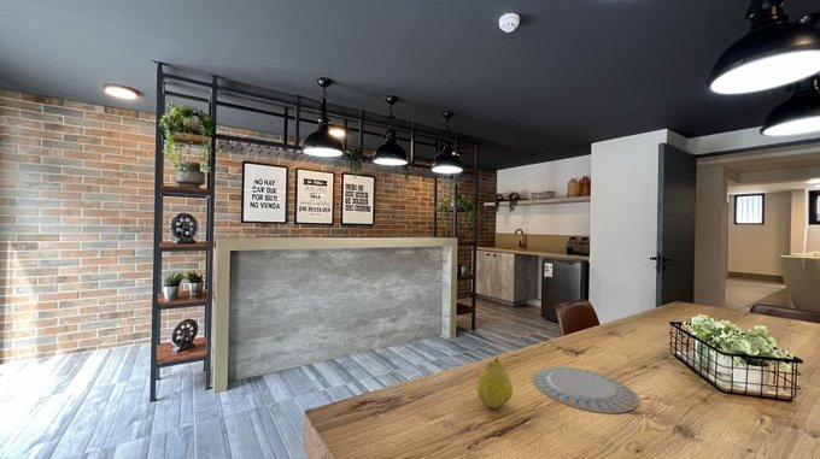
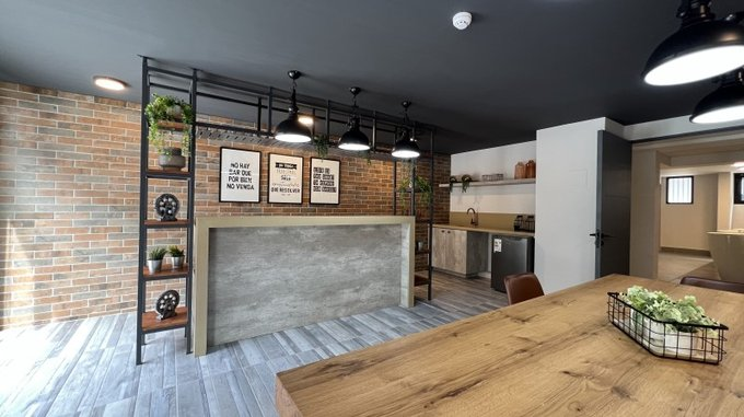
- chinaware (581, 384)
- fruit (494, 381)
